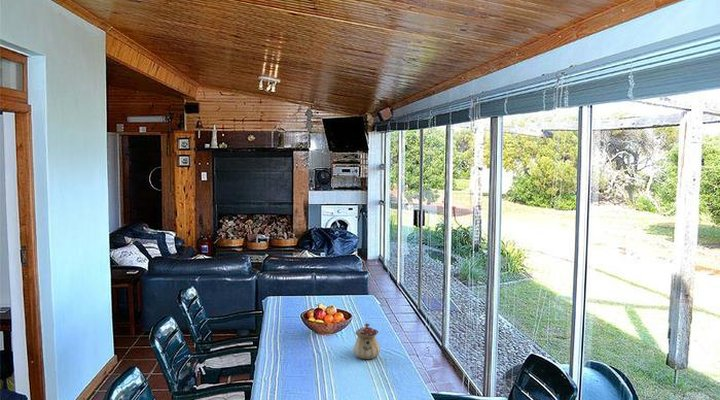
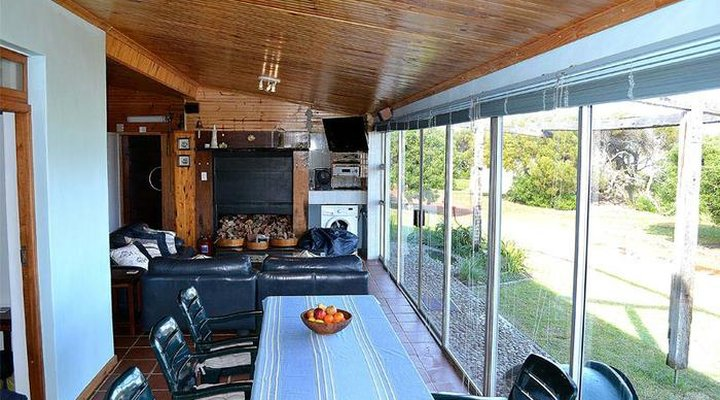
- teapot (366, 338)
